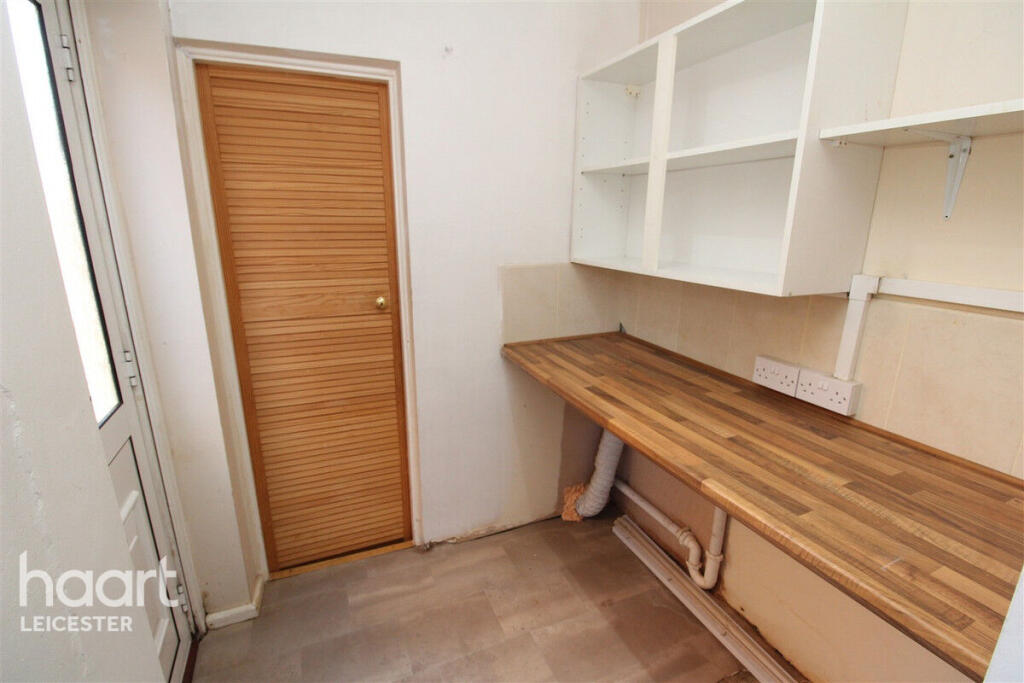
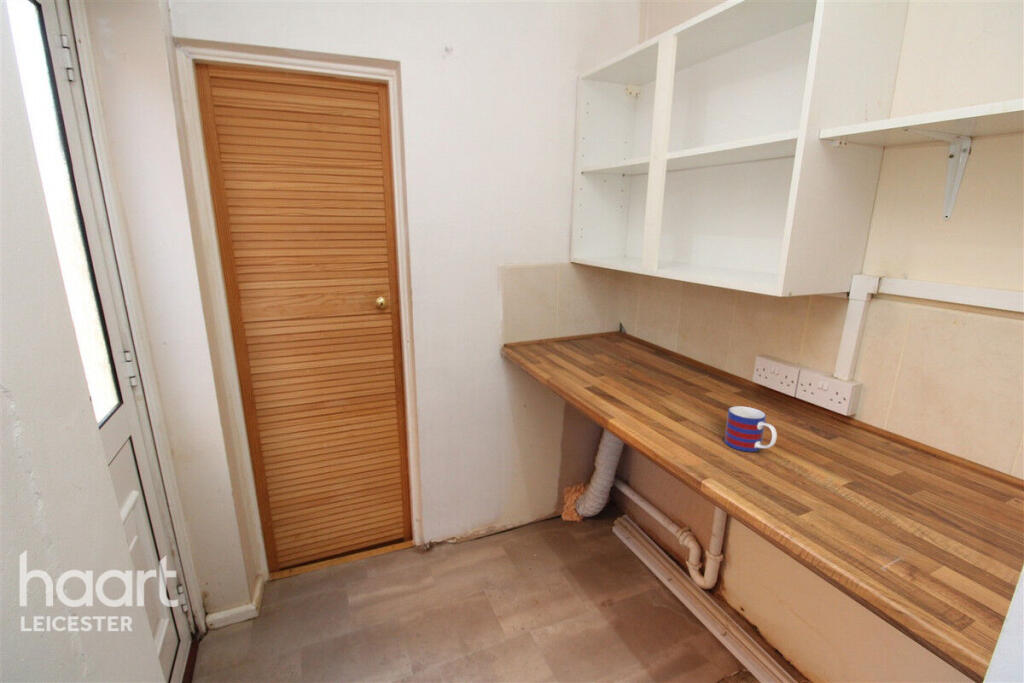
+ mug (751, 431)
